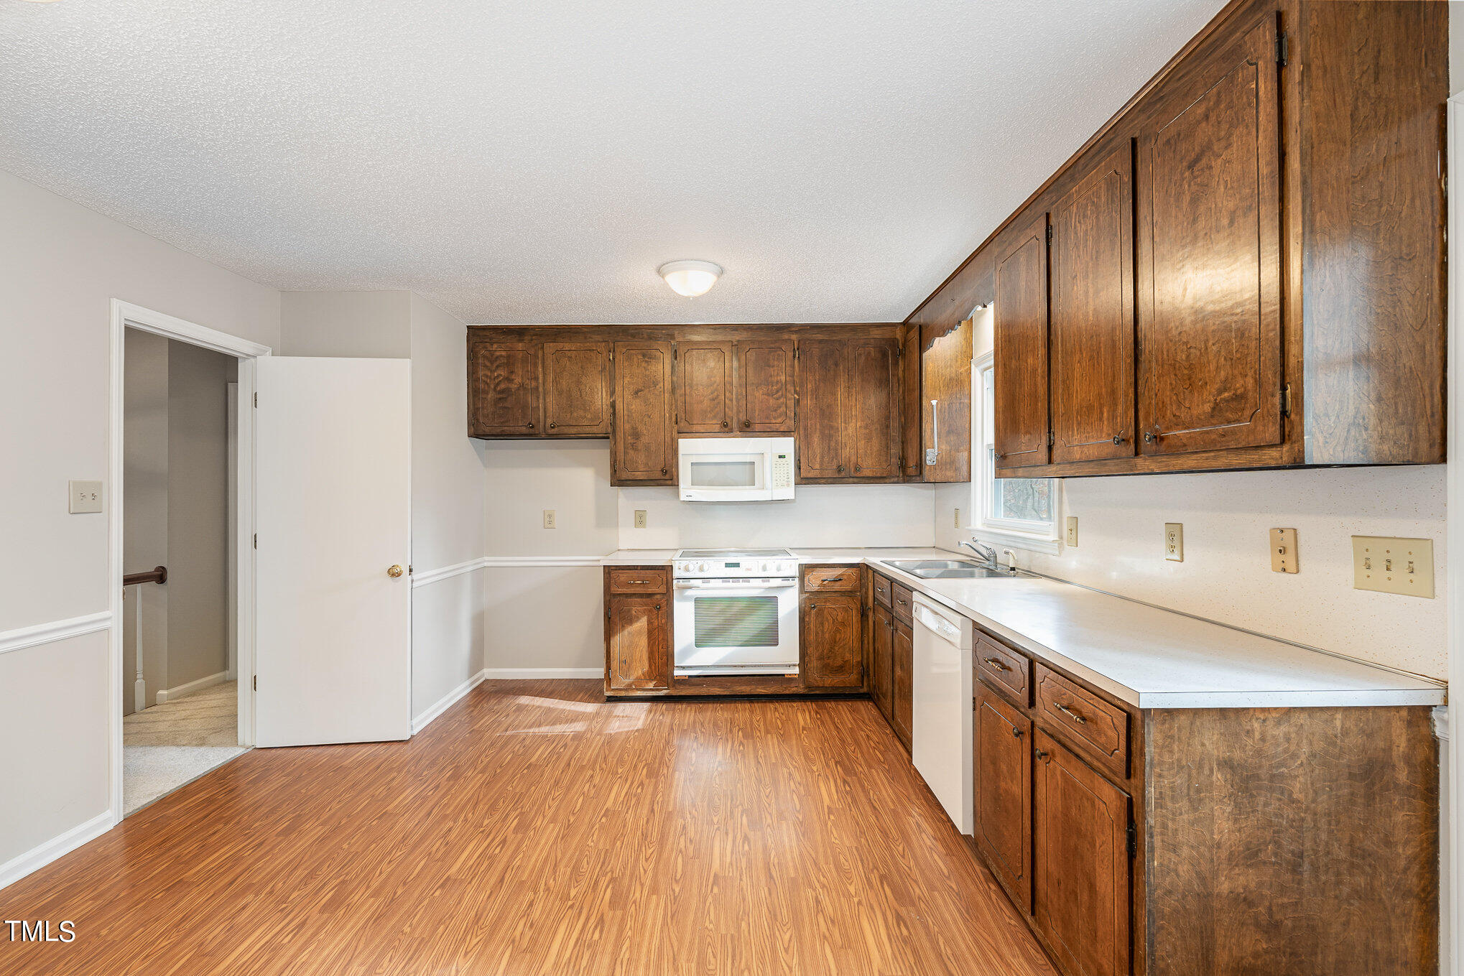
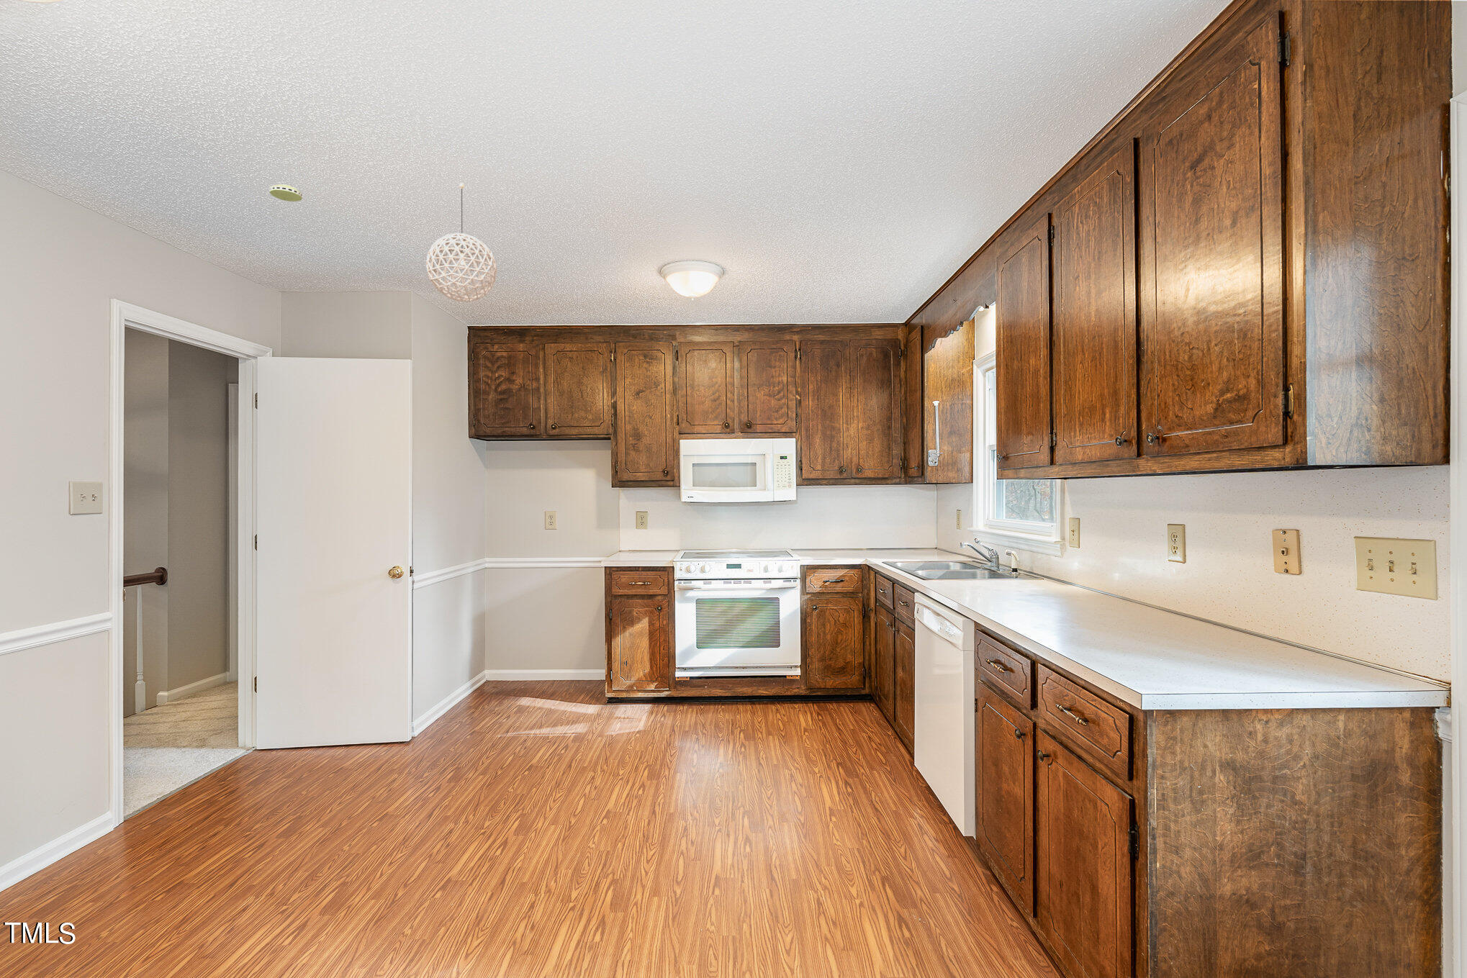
+ smoke detector (286, 192)
+ pendant light (462, 242)
